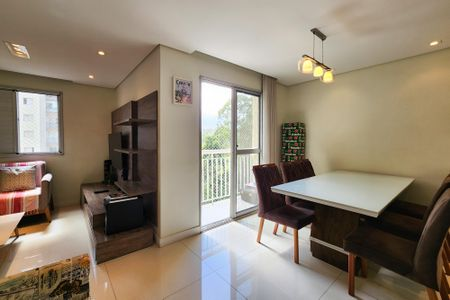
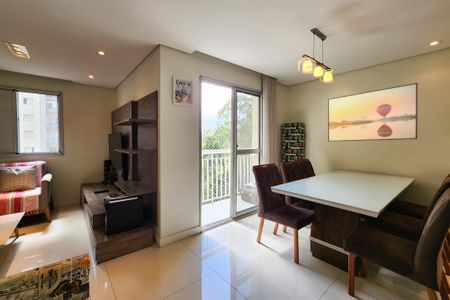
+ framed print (366, 116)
